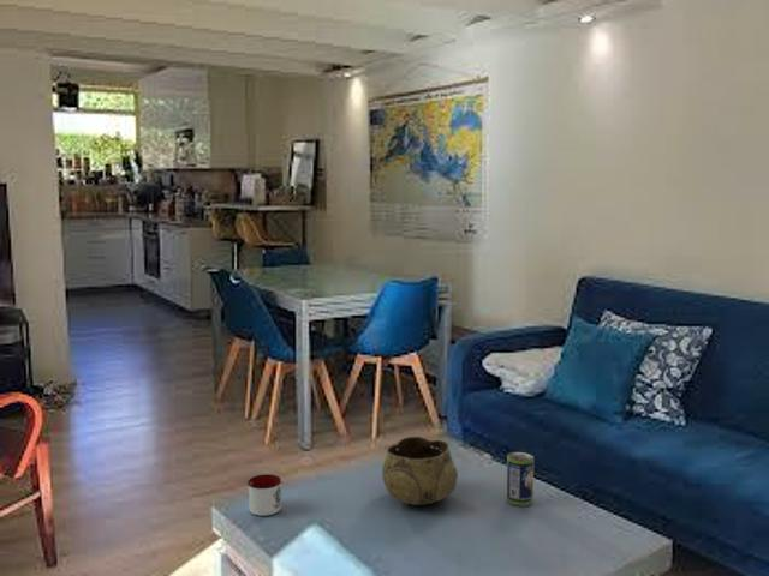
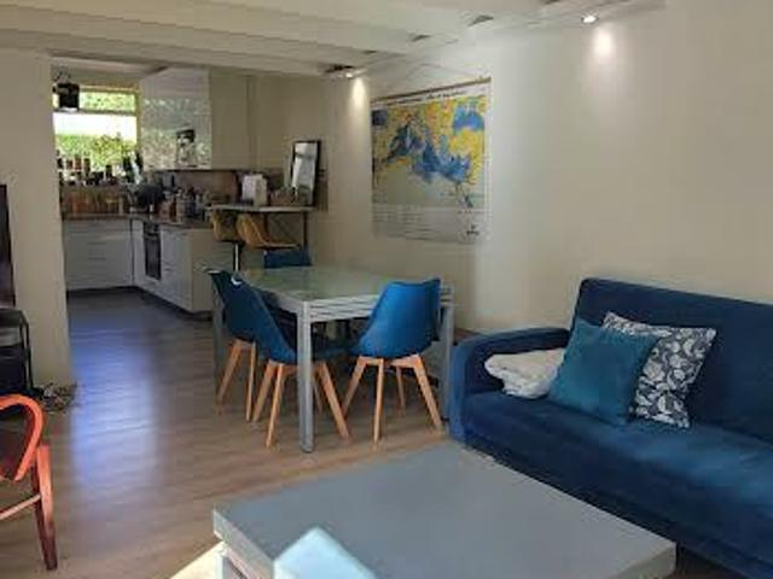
- beverage can (519, 478)
- mug (267, 493)
- decorative bowl (418, 473)
